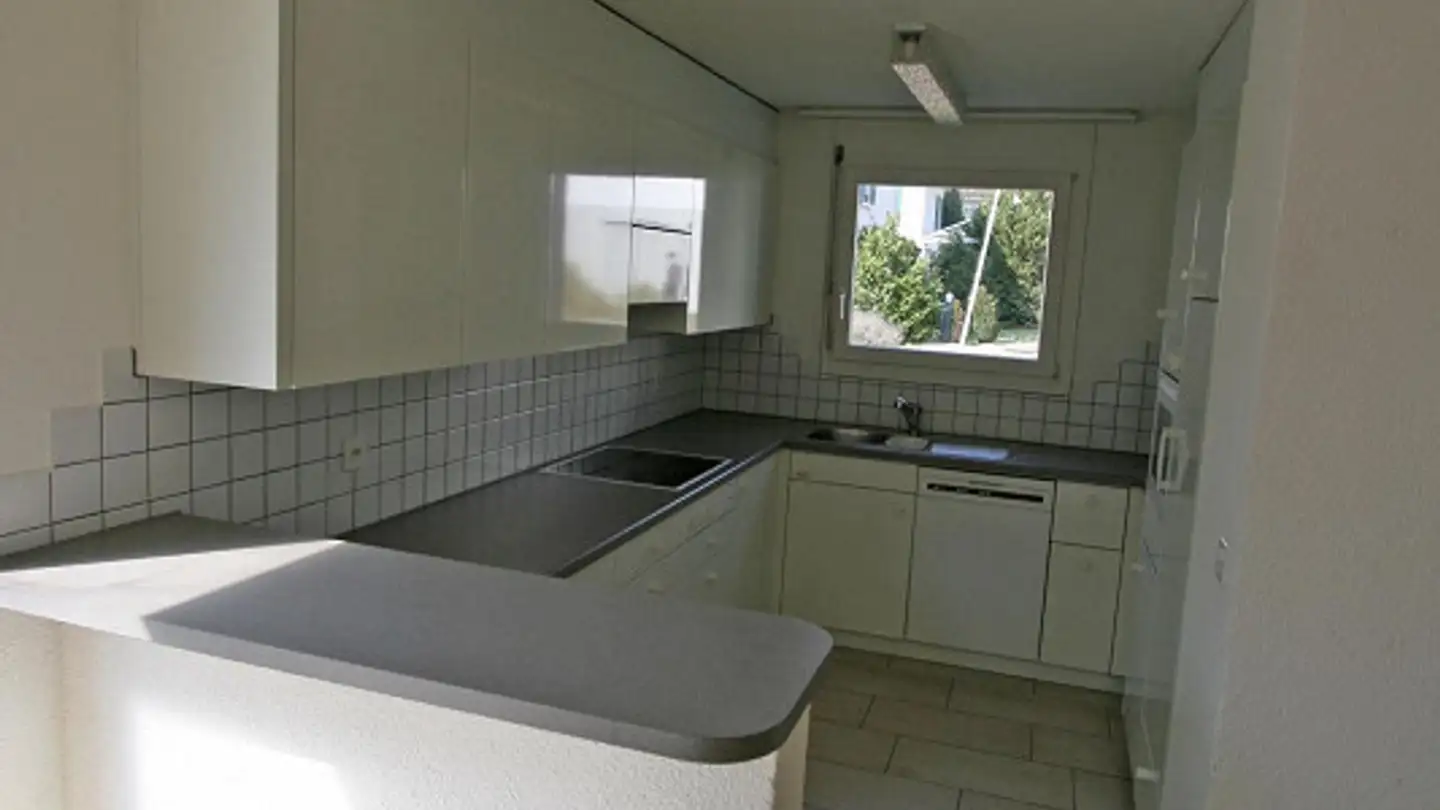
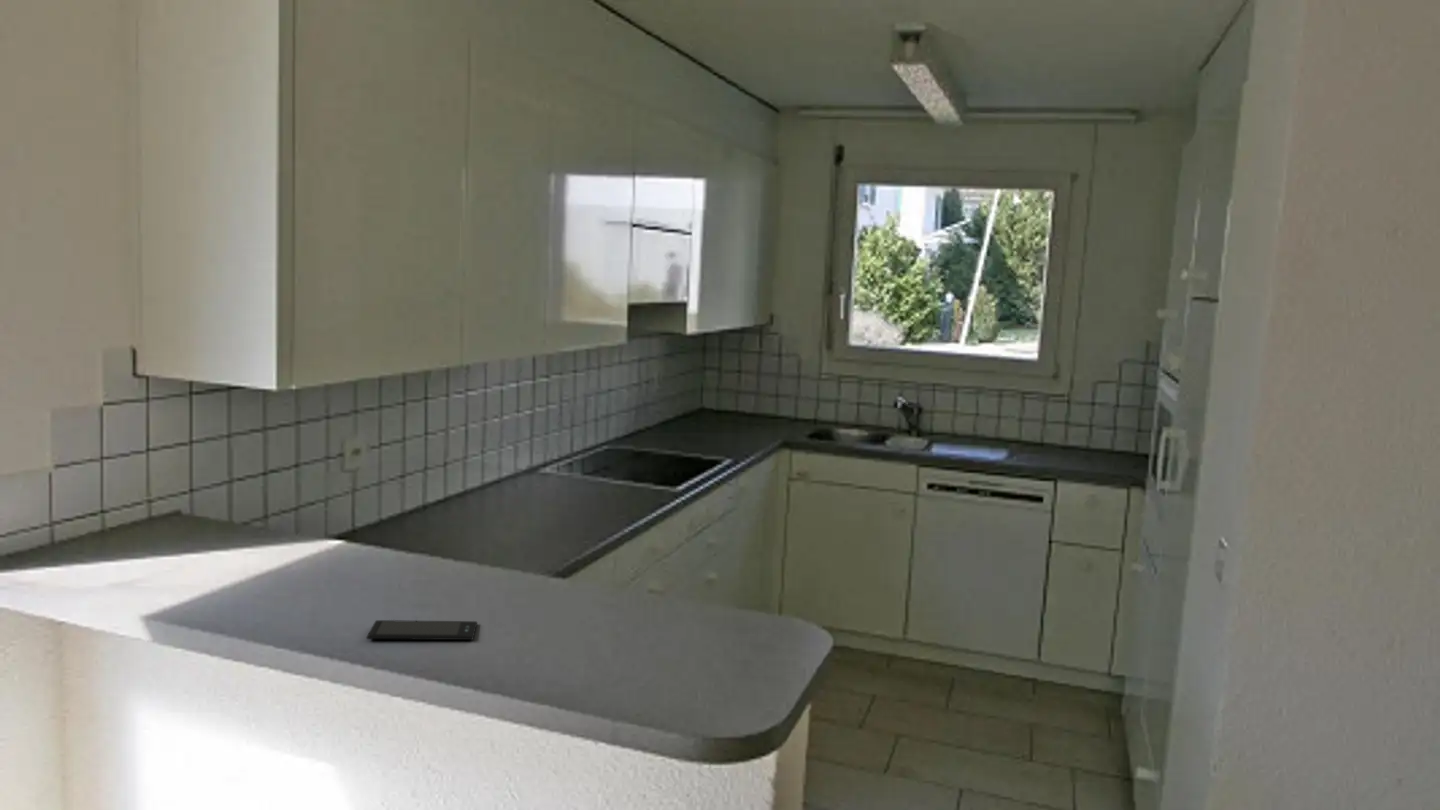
+ smartphone (423, 629)
